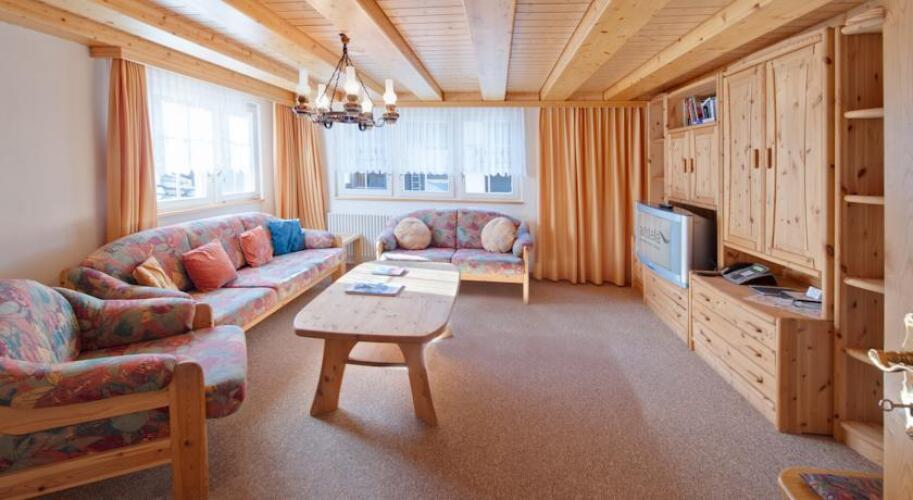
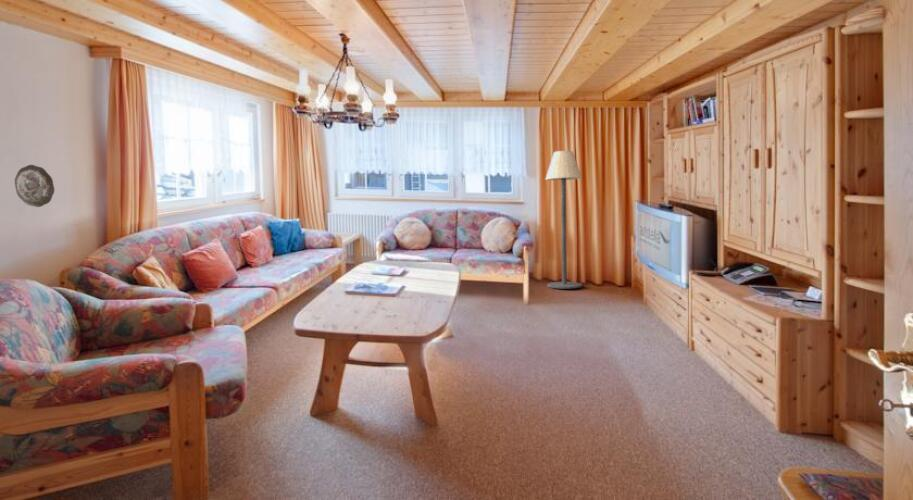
+ floor lamp (563, 219)
+ decorative plate (33, 186)
